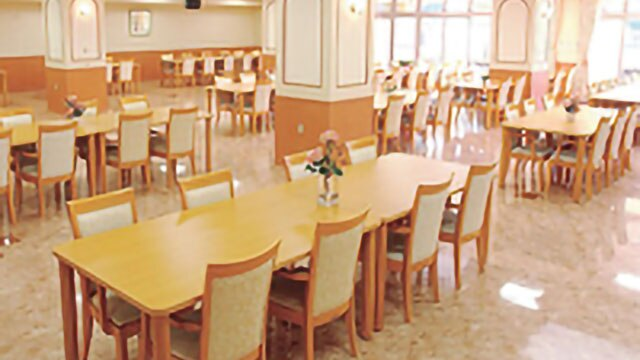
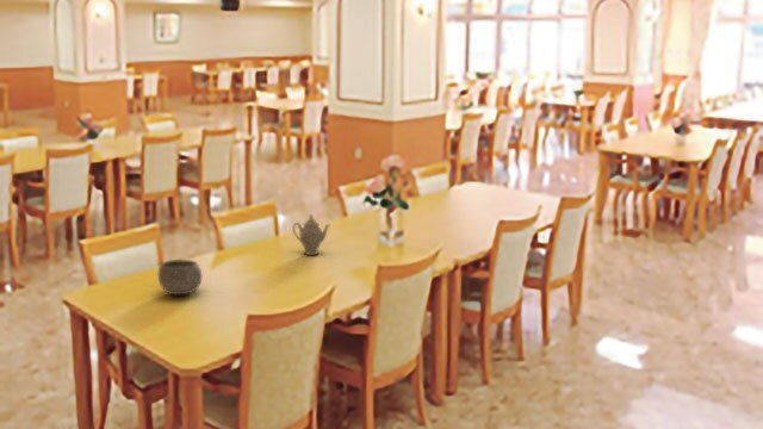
+ chinaware (311, 234)
+ ceramic bowl (180, 278)
